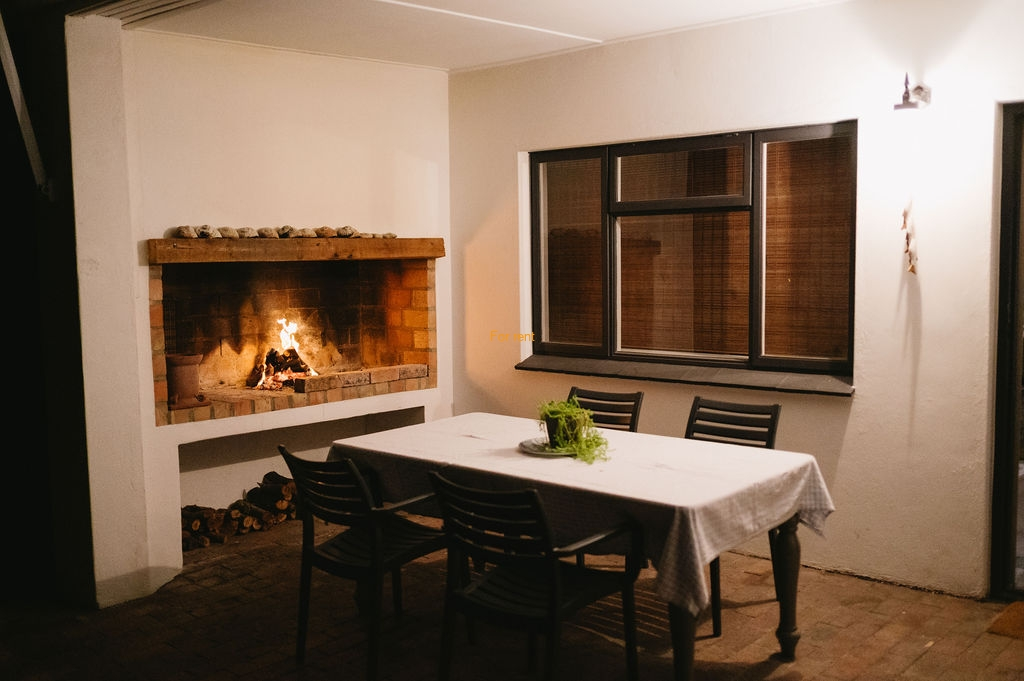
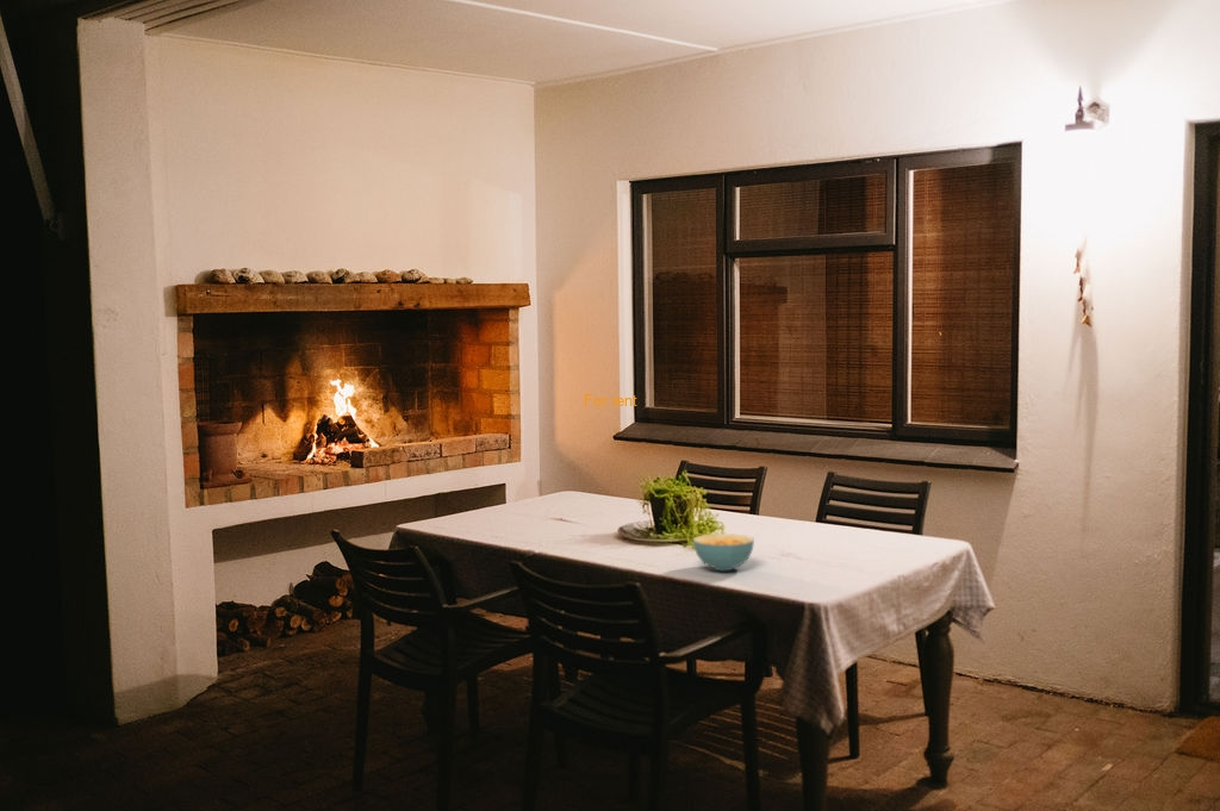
+ cereal bowl (723, 554)
